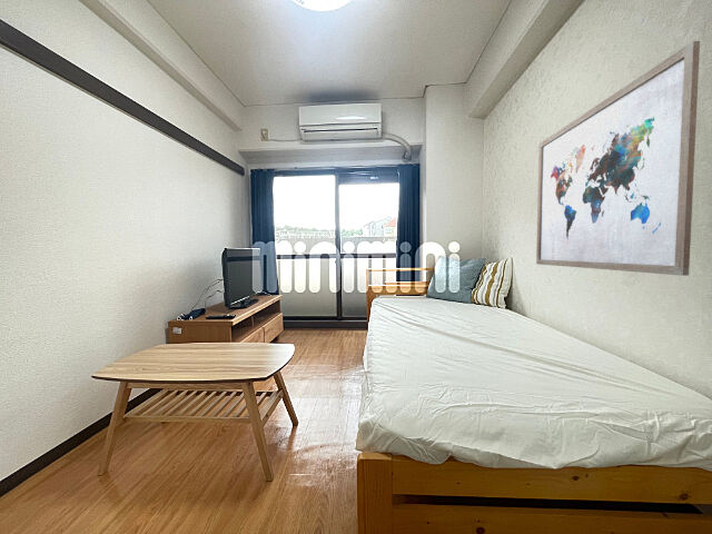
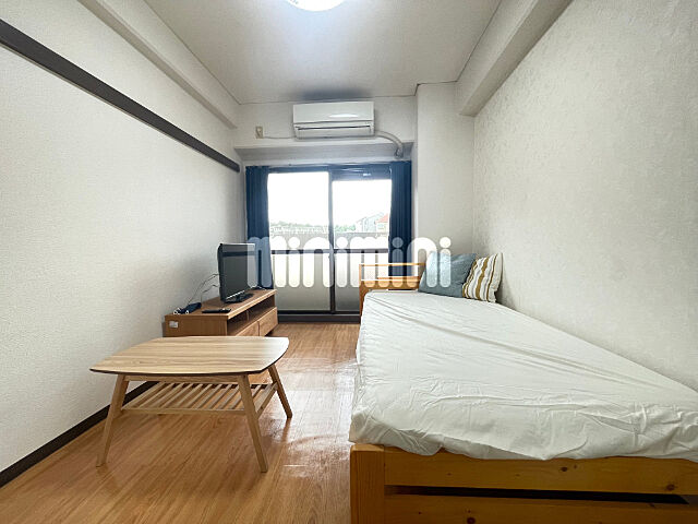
- wall art (591, 189)
